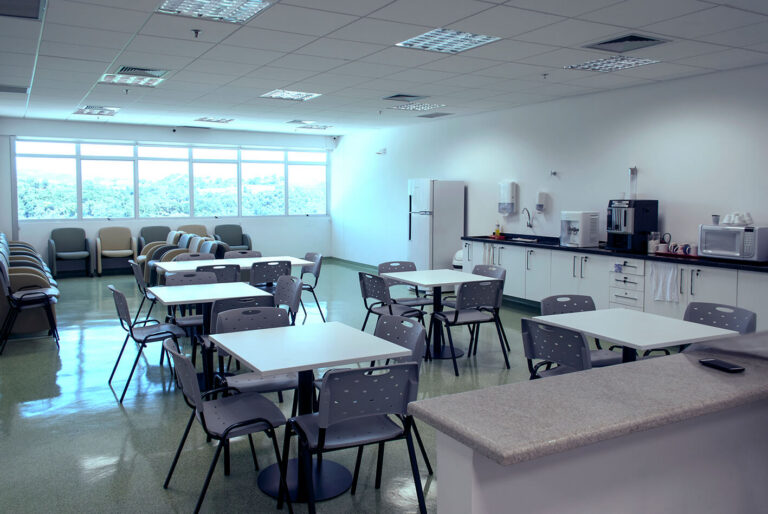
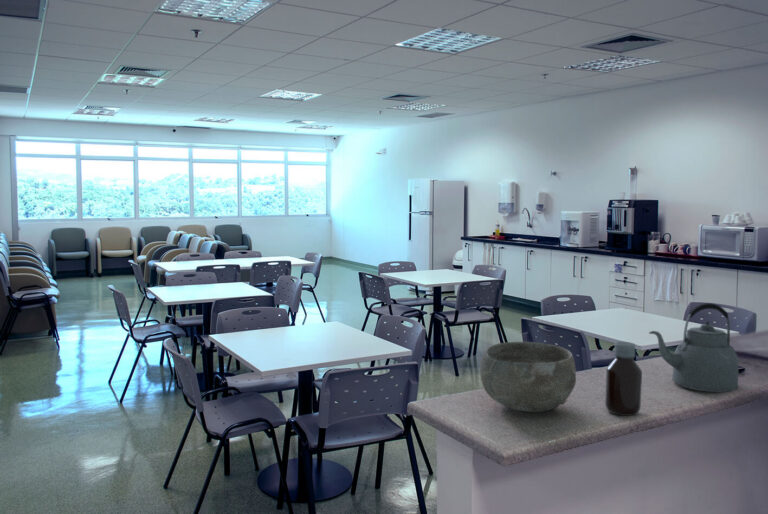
+ bottle (623, 377)
+ bowl (527, 378)
+ kettle (692, 344)
